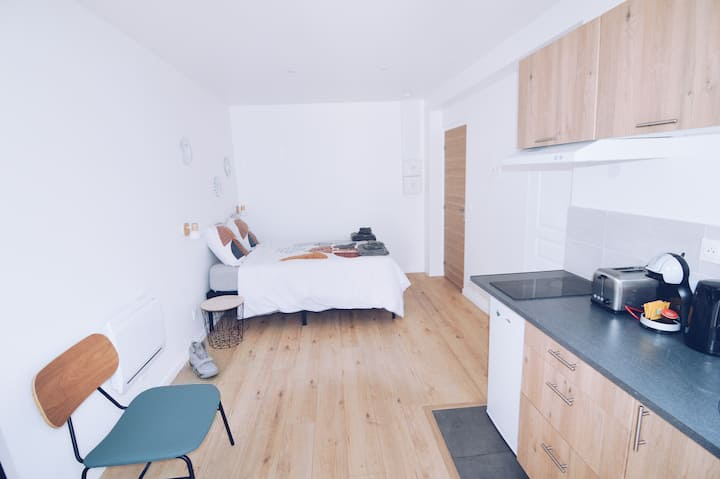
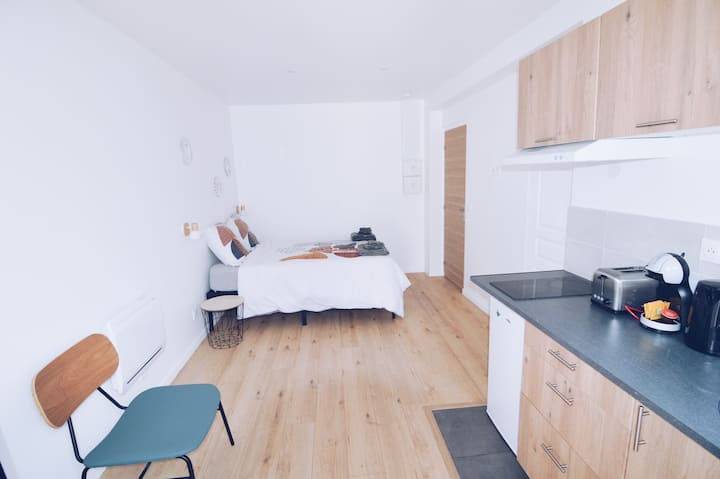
- sneaker (202, 357)
